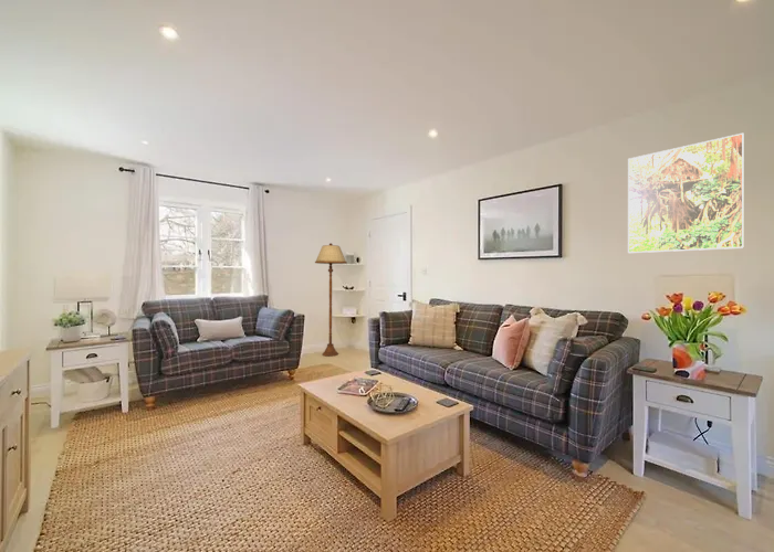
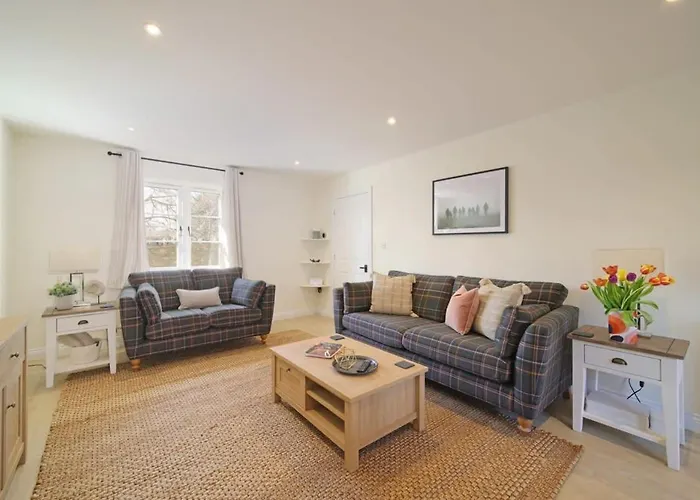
- floor lamp (331, 298)
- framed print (680, 199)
